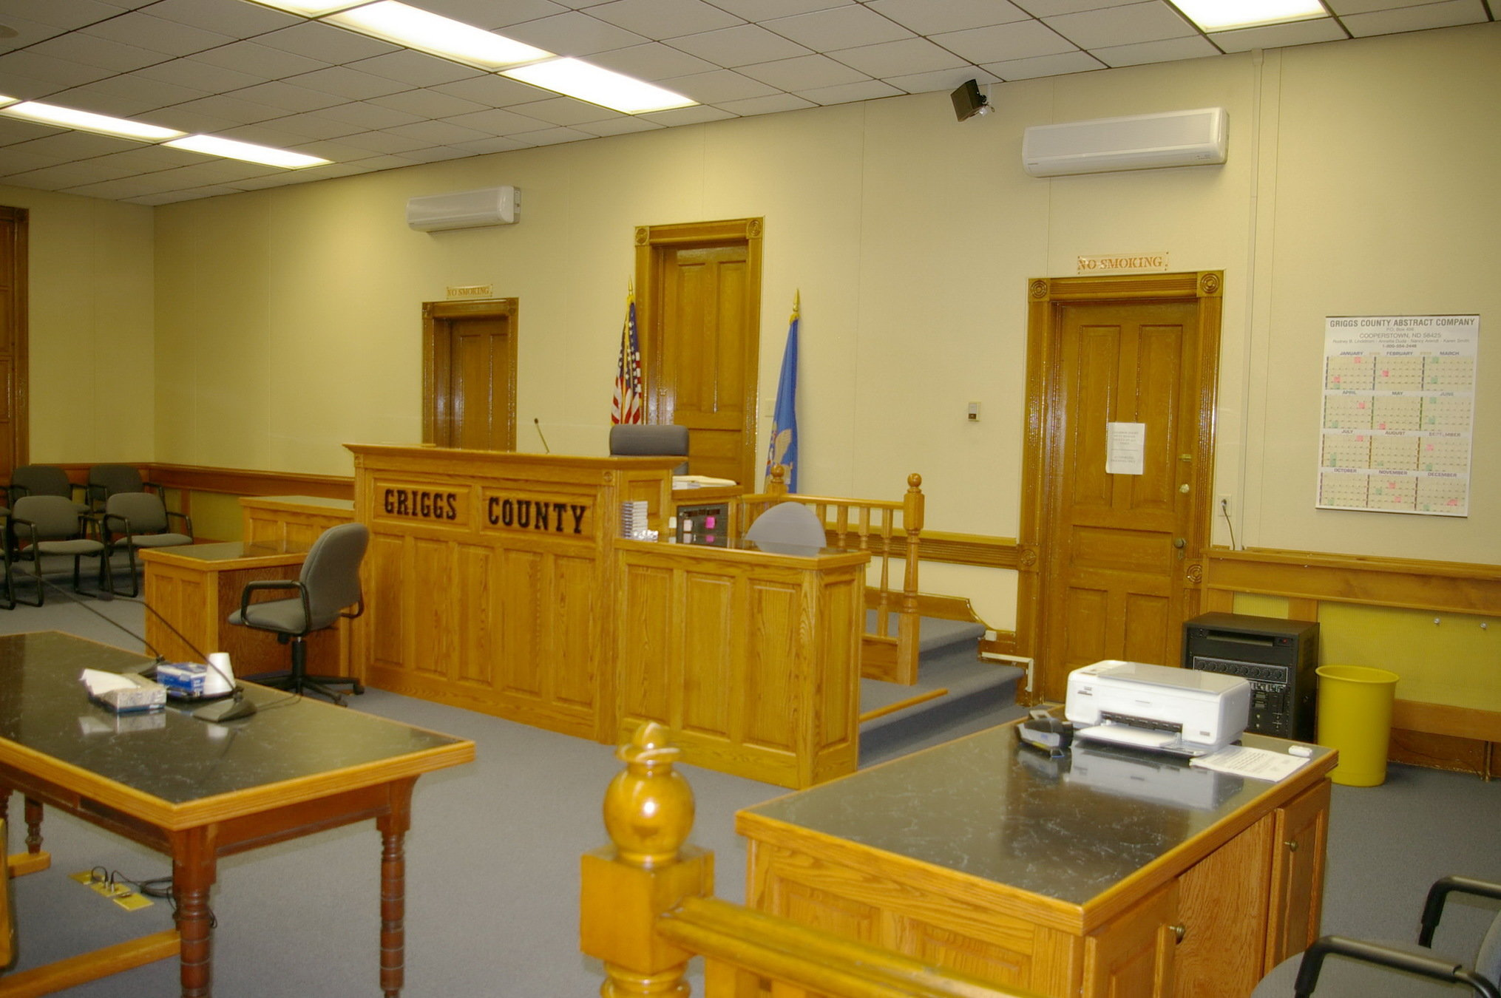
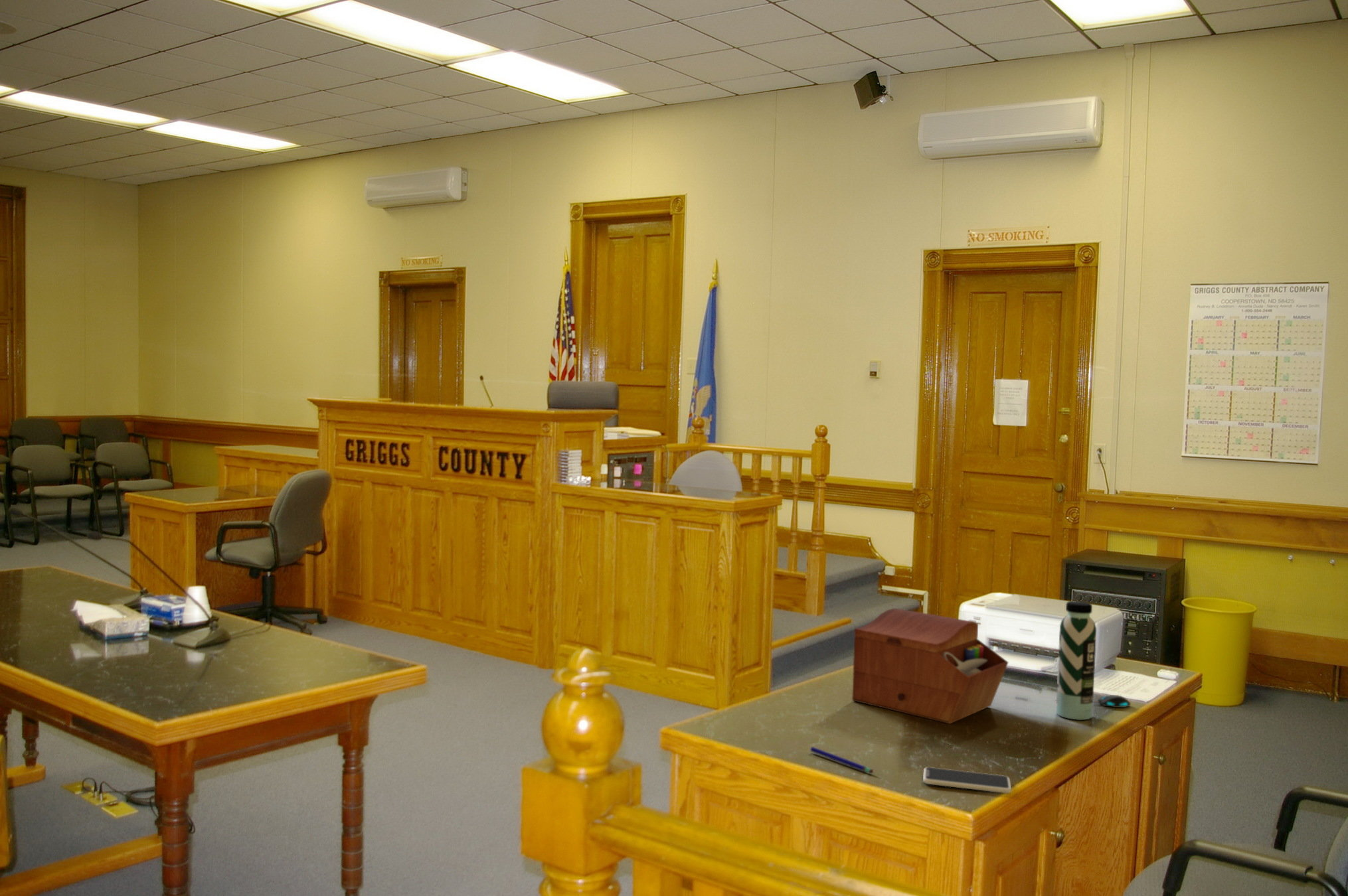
+ water bottle (1076, 659)
+ sewing box (929, 664)
+ mouse (1094, 702)
+ smartphone (966, 780)
+ pen (841, 760)
